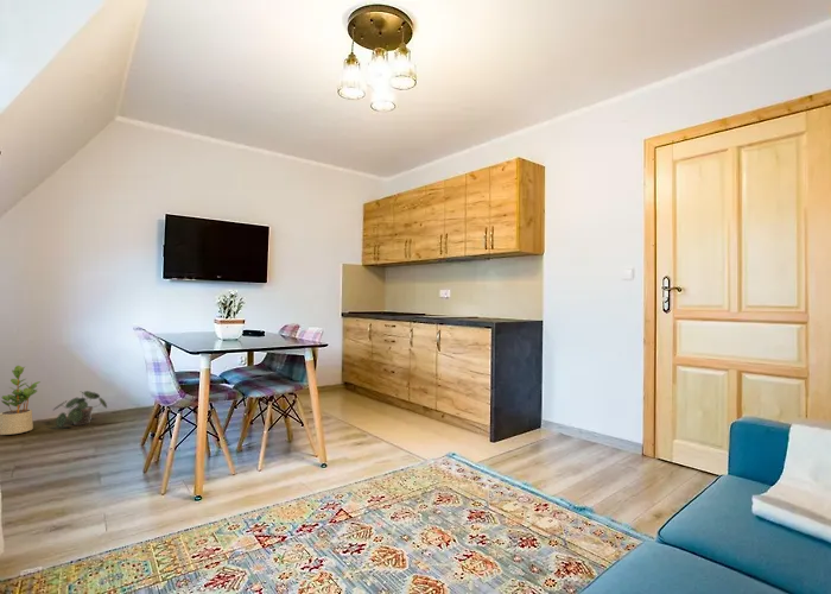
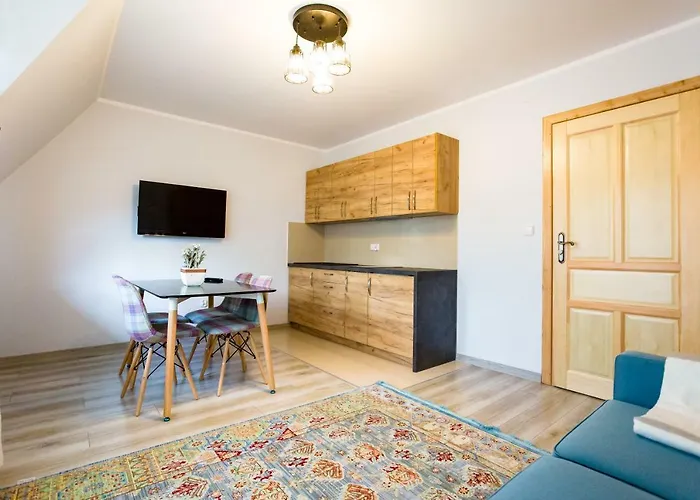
- potted plant (19, 397)
- potted plant (81, 406)
